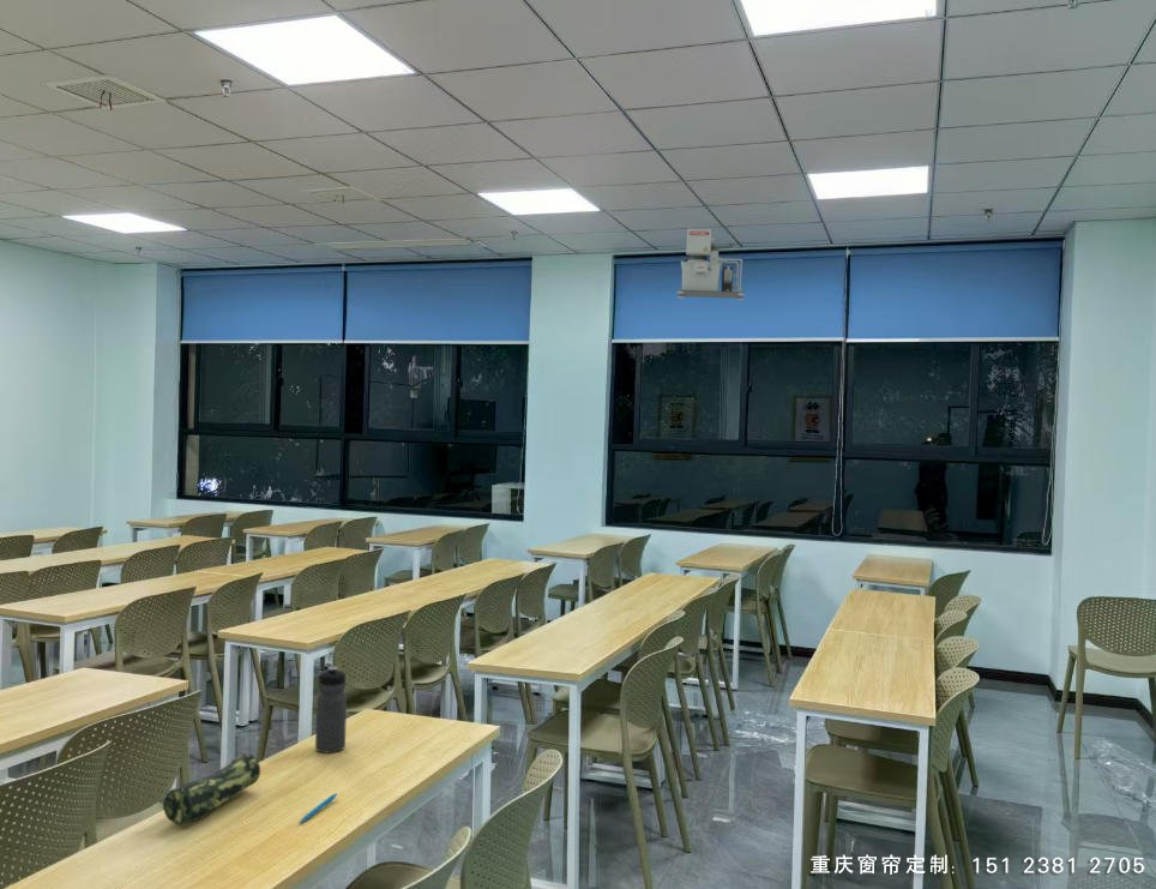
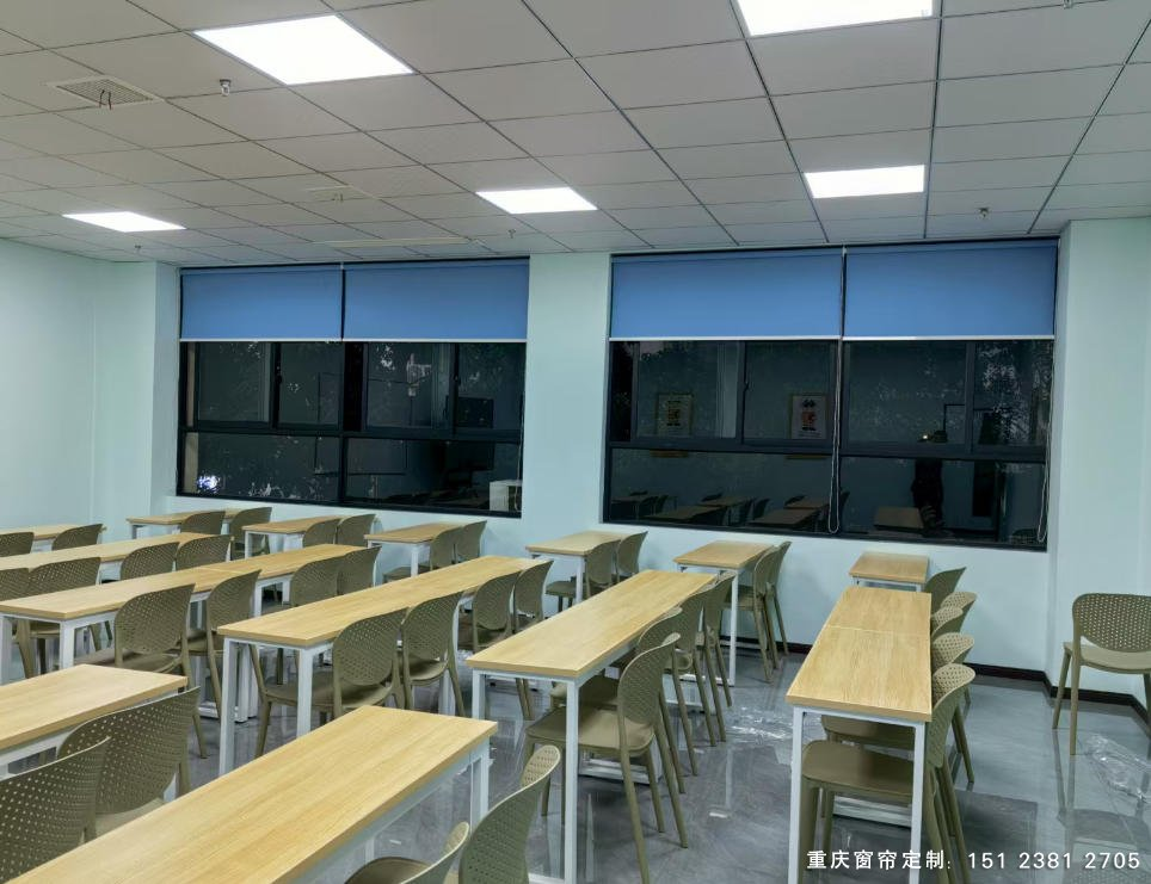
- water bottle (331, 707)
- pen (318, 807)
- projector (711, 264)
- pencil case (215, 787)
